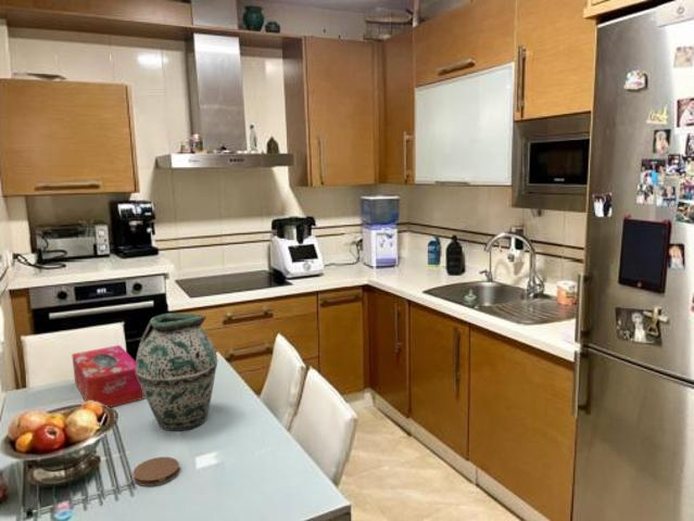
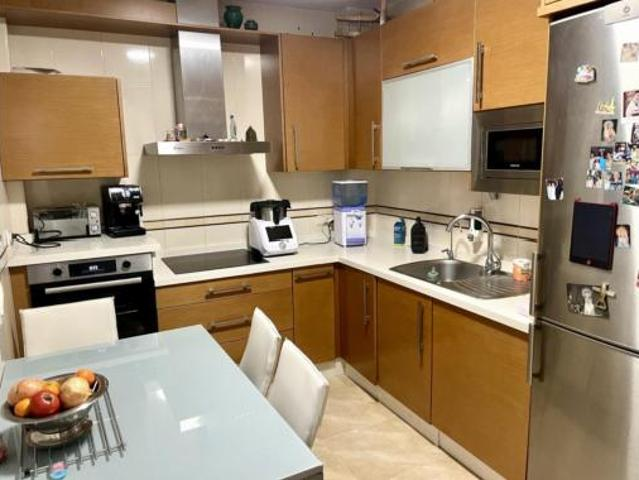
- vase (177, 369)
- tissue box (106, 374)
- coaster (156, 470)
